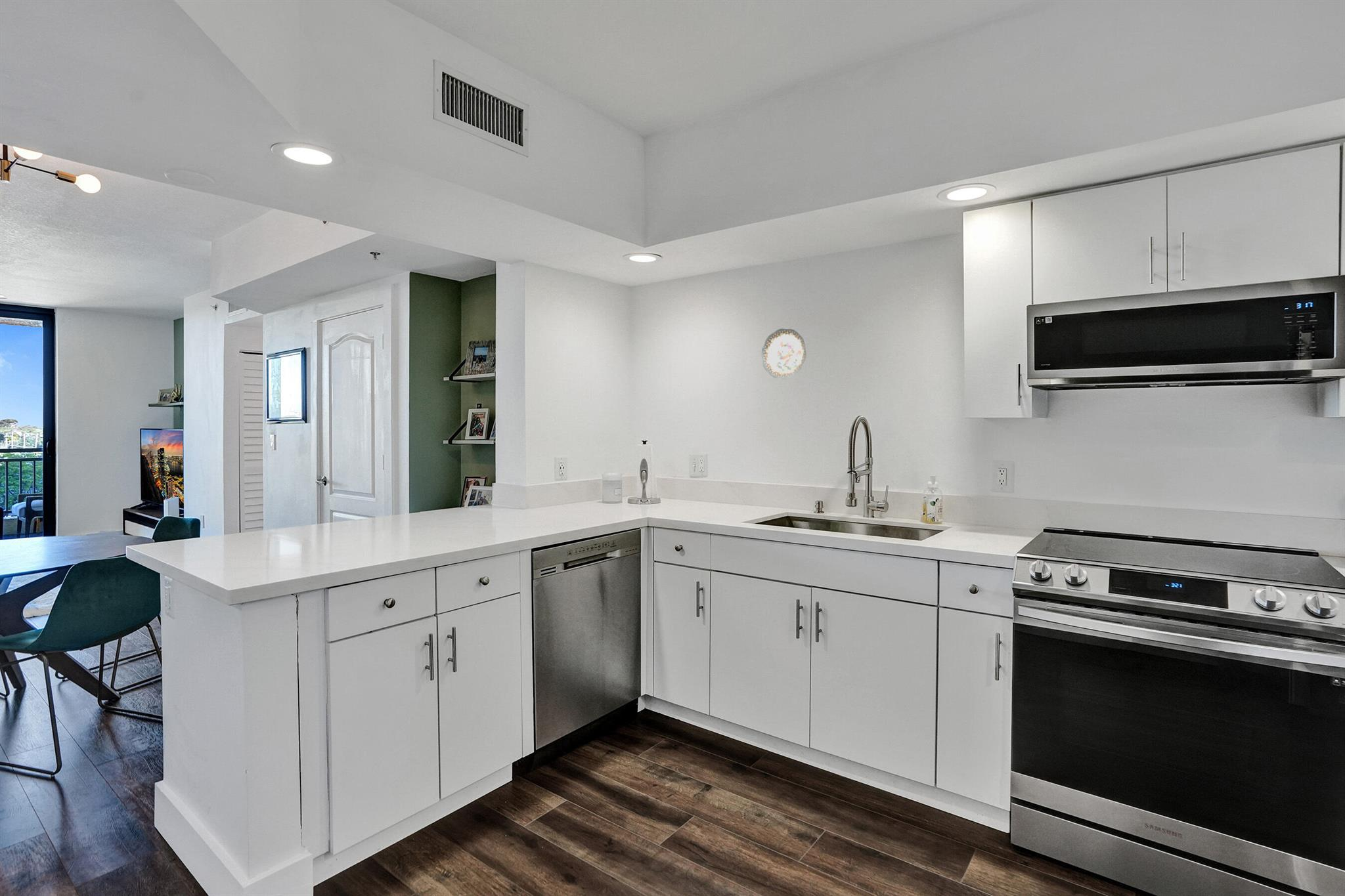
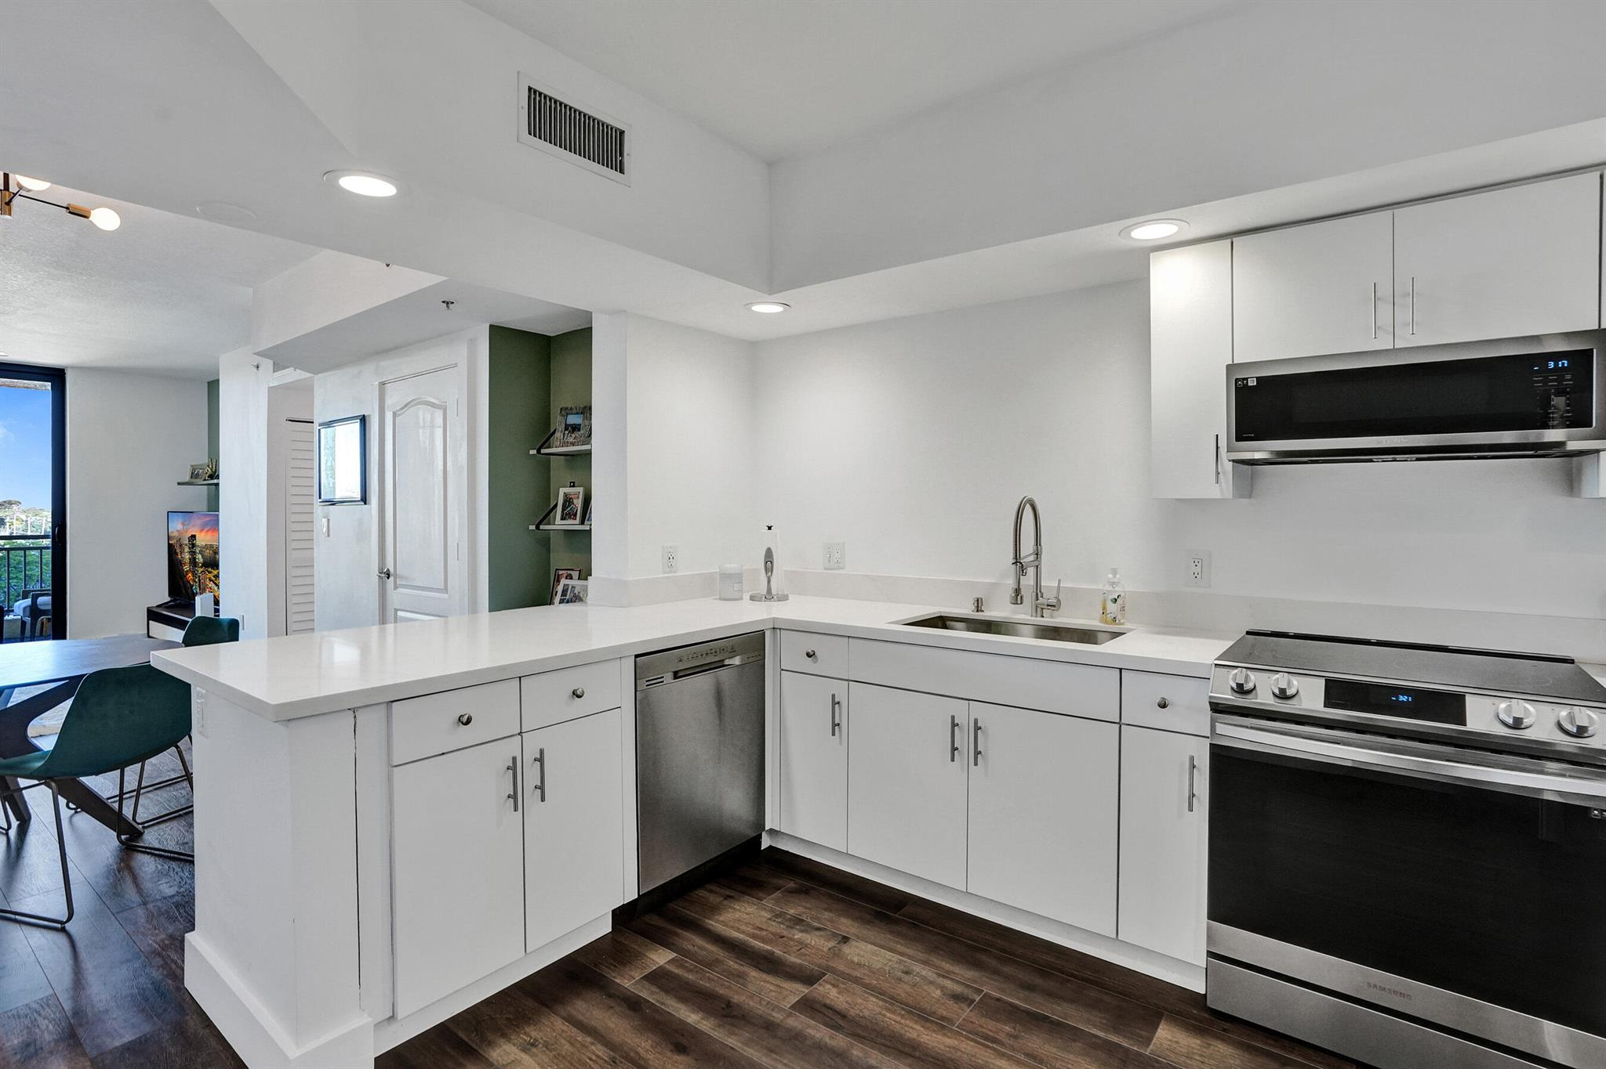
- decorative plate (784, 354)
